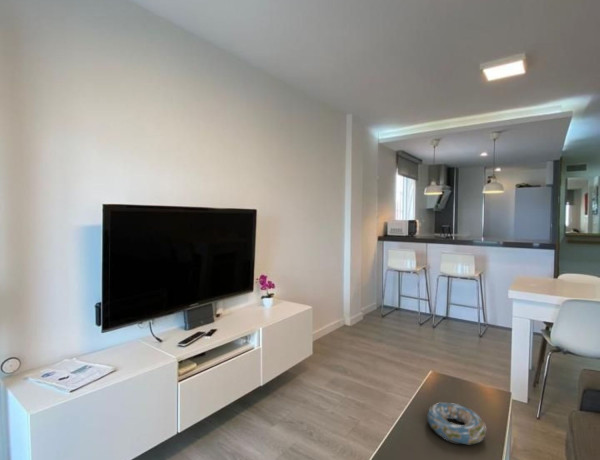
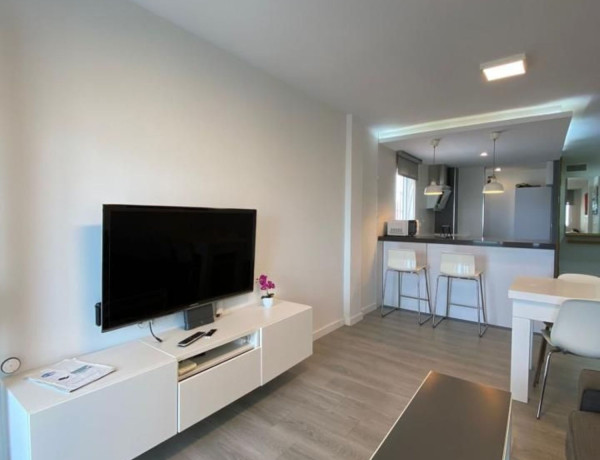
- decorative bowl (455, 424)
